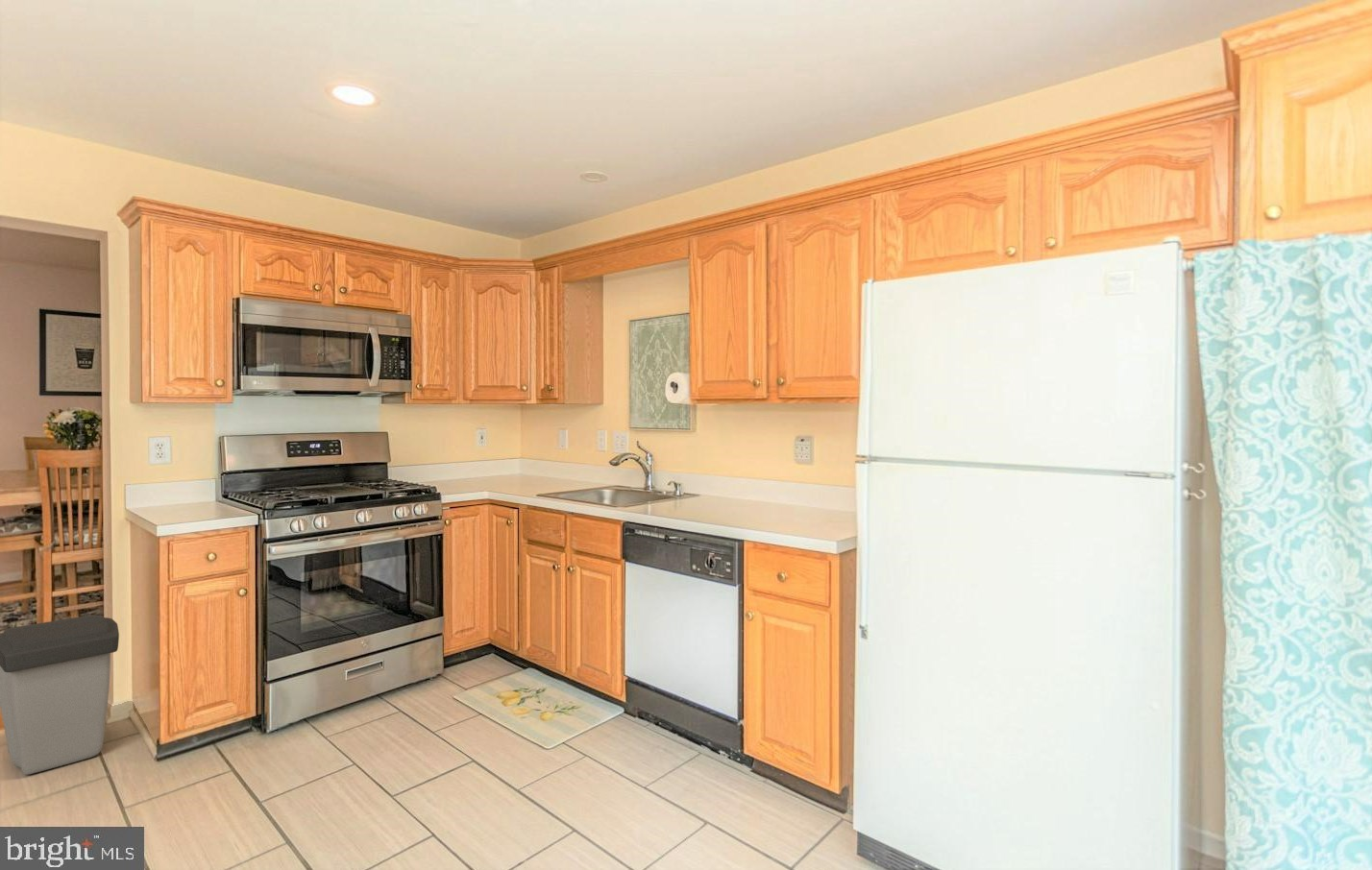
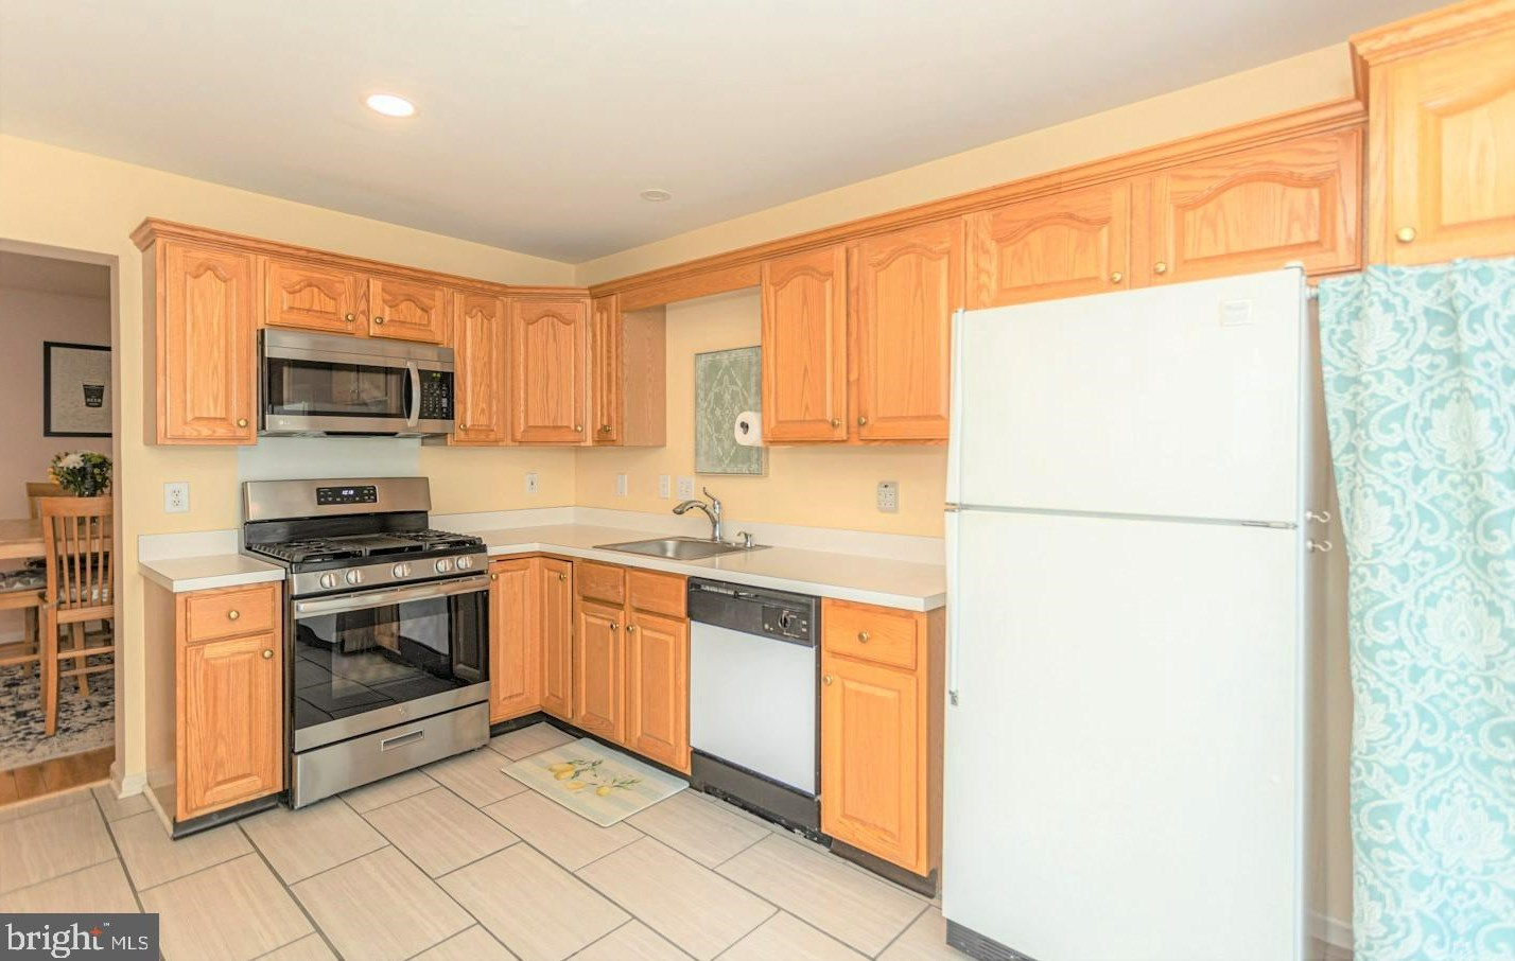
- trash can (54, 690)
